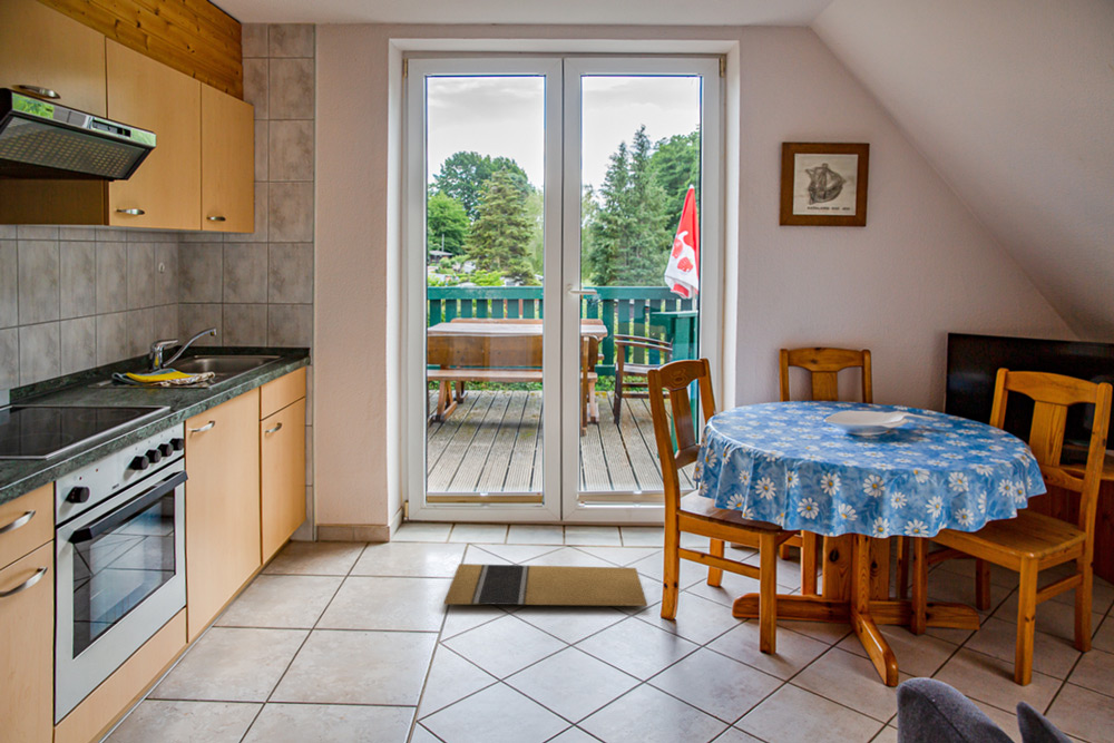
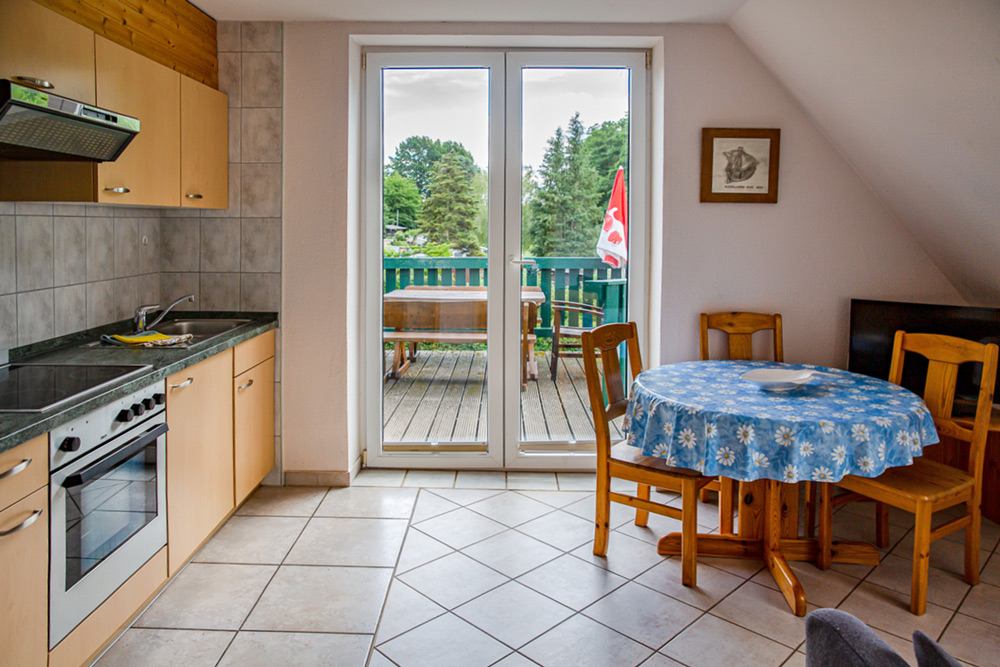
- door mat (546, 573)
